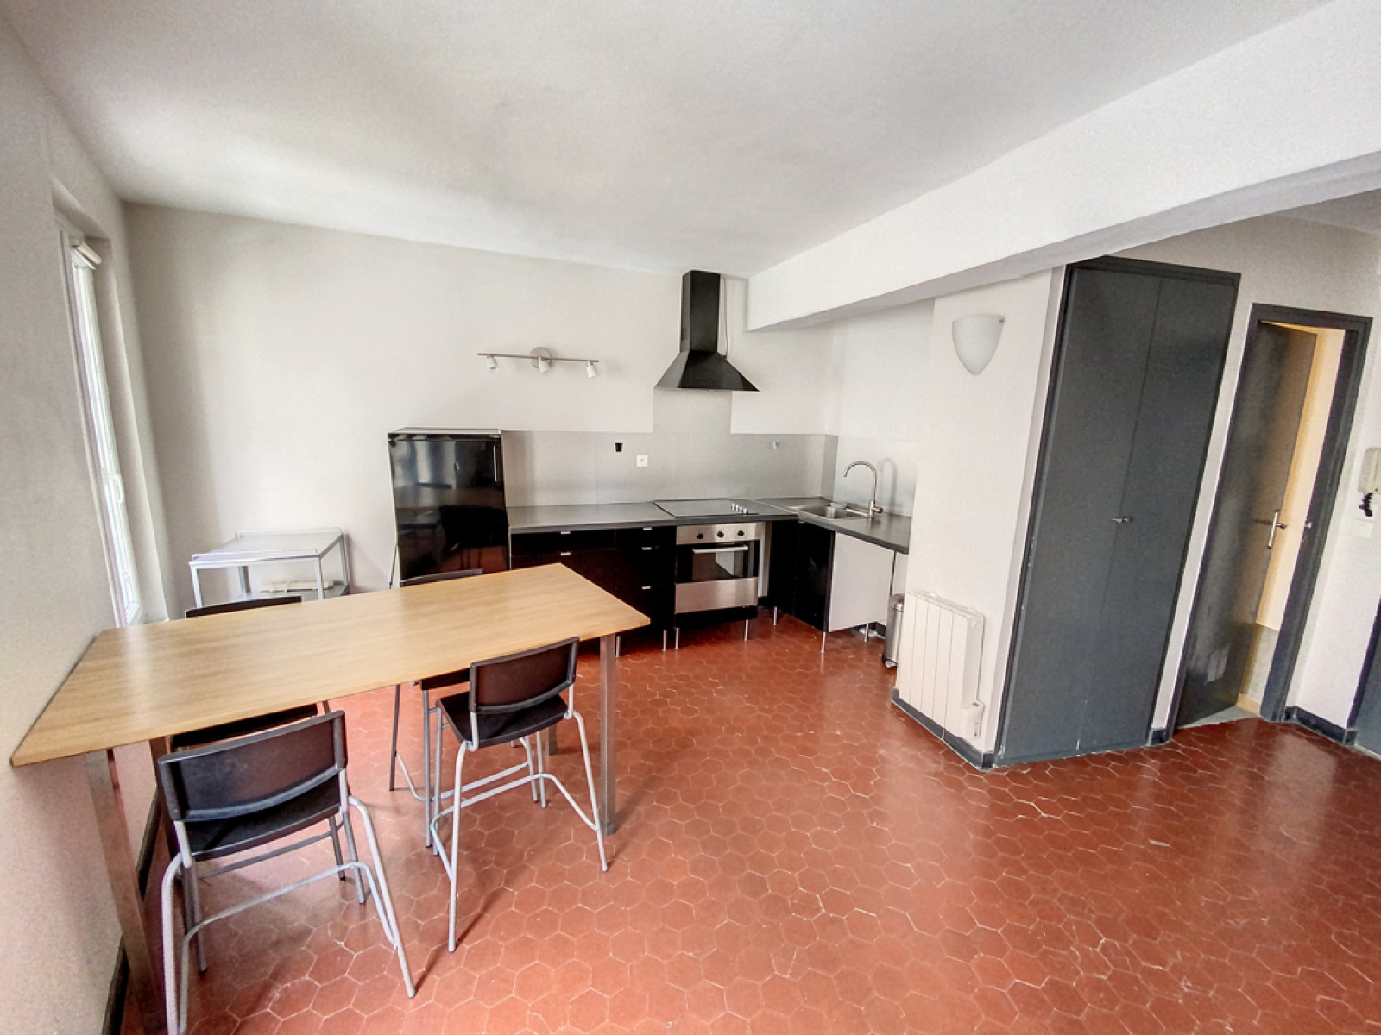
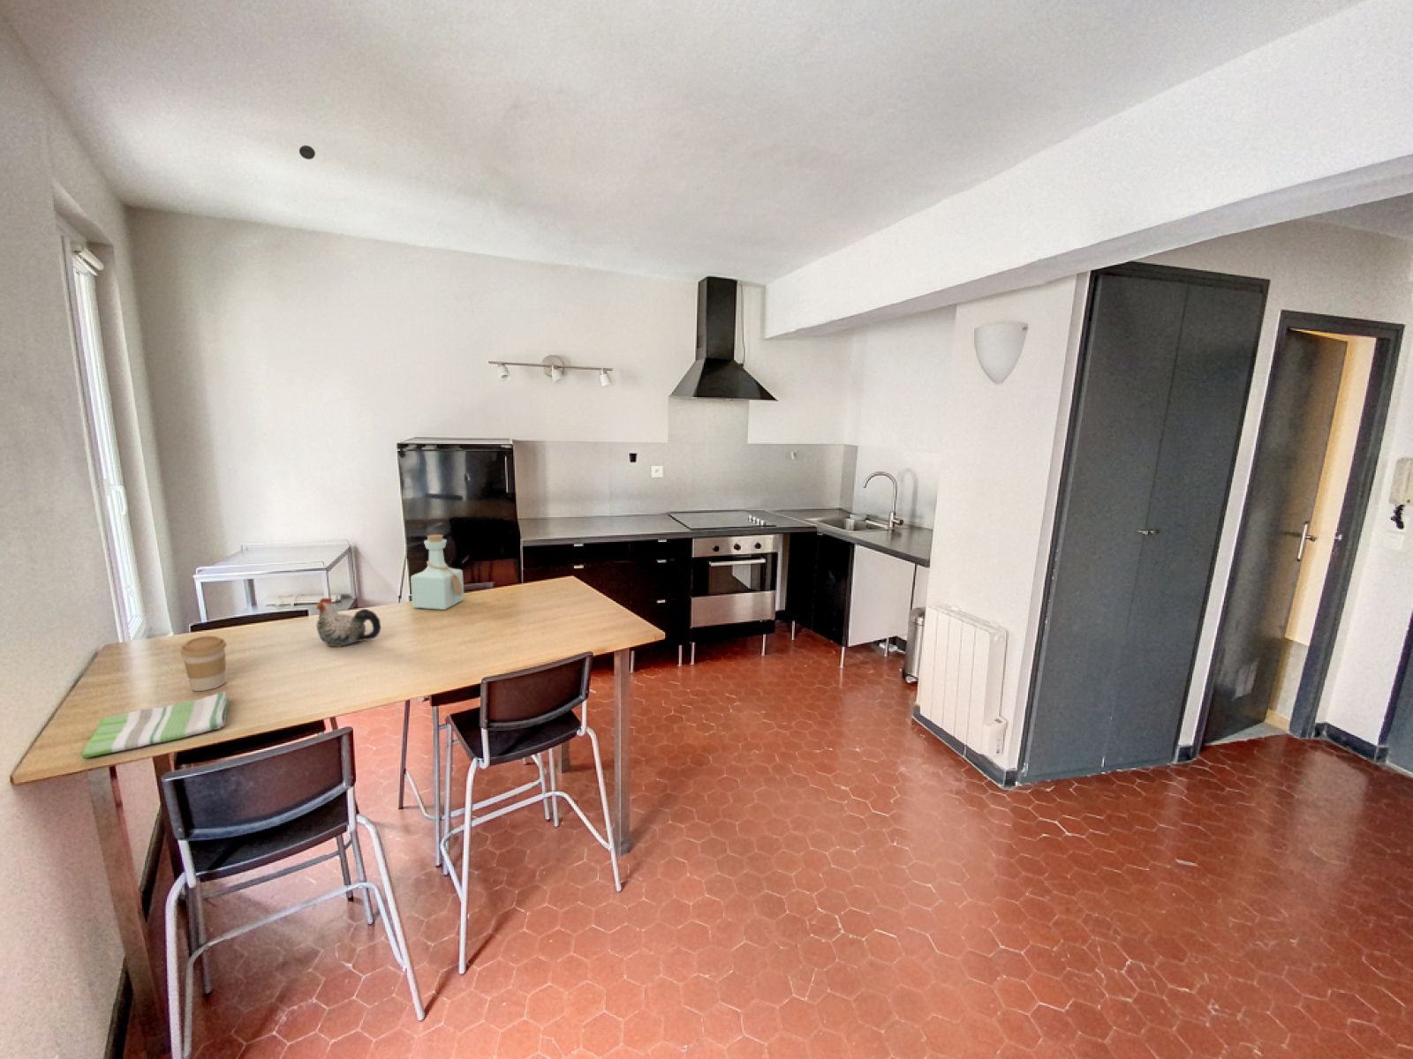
+ smoke detector (306, 151)
+ chicken figurine (349, 620)
+ dish towel (161, 721)
+ coffee cup (205, 663)
+ bottle (439, 570)
